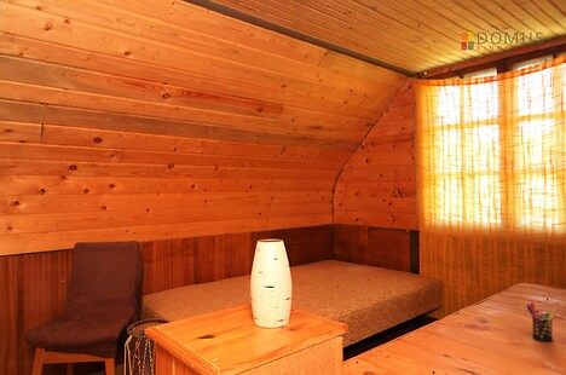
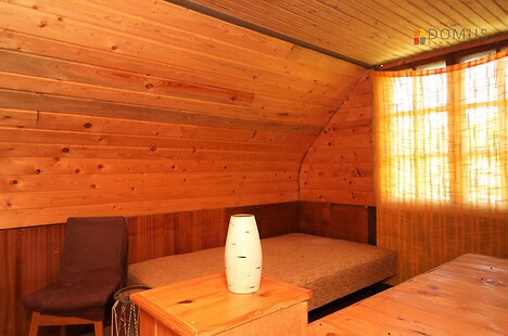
- pen holder (542, 321)
